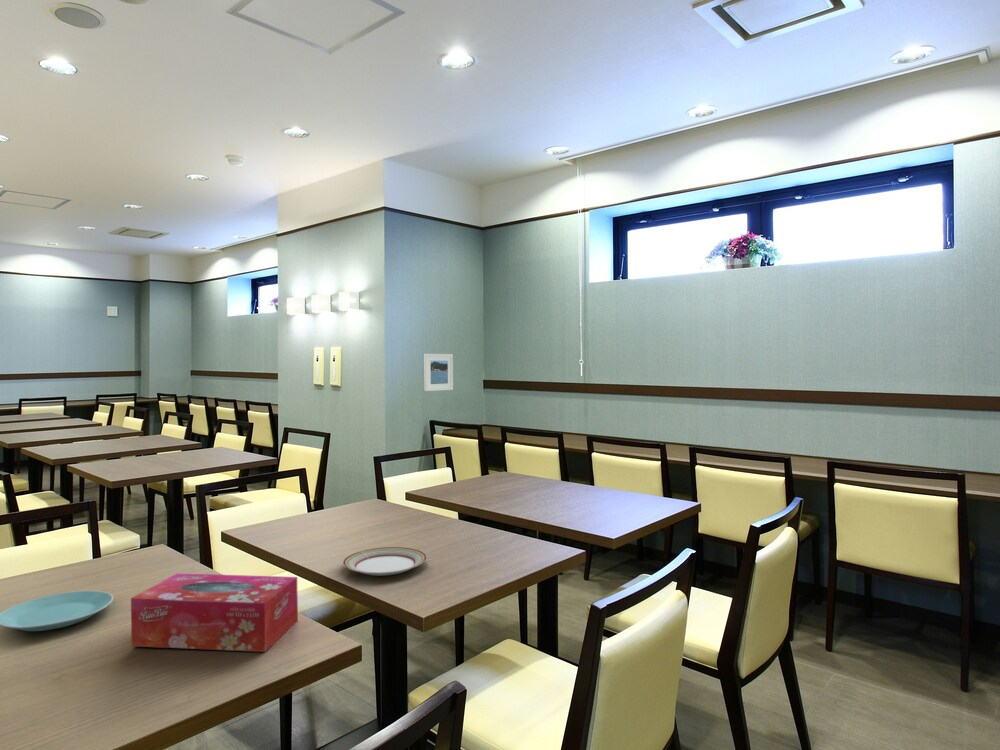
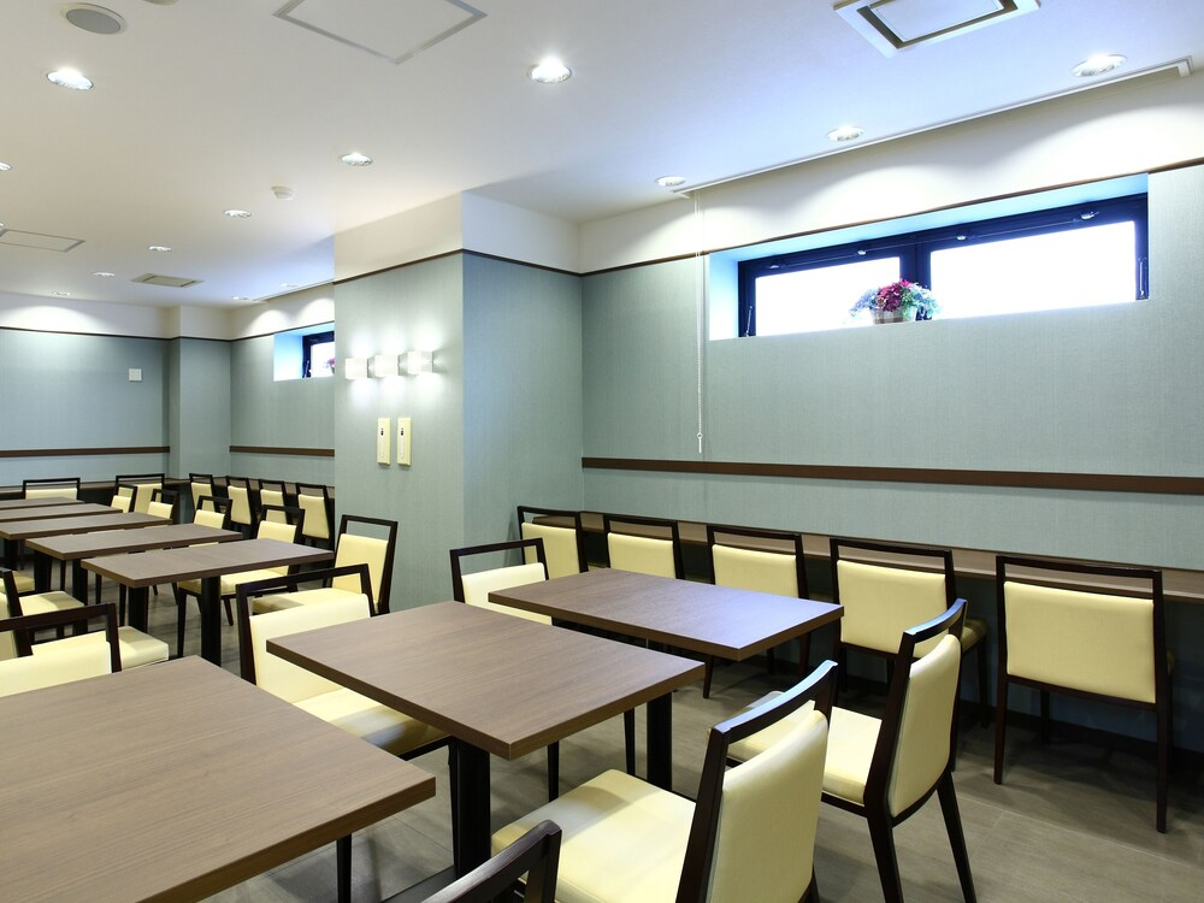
- tissue box (218, 609)
- plate (385, 562)
- plate (57, 612)
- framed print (438, 372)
